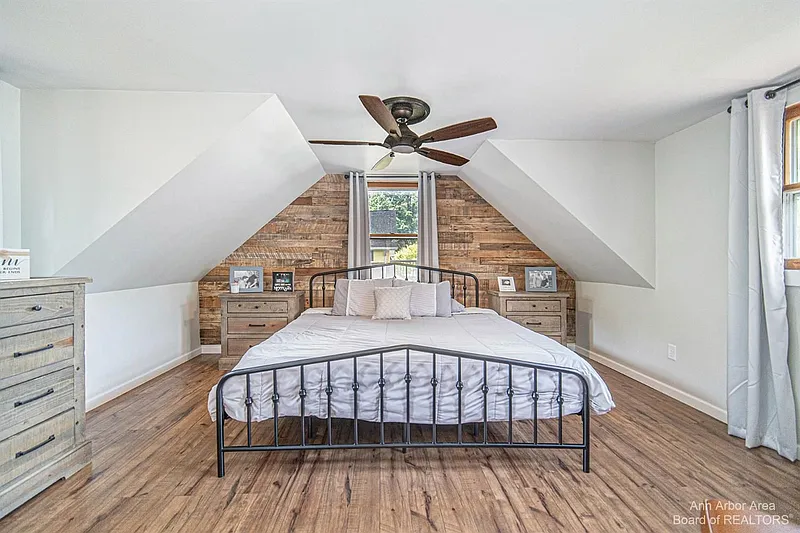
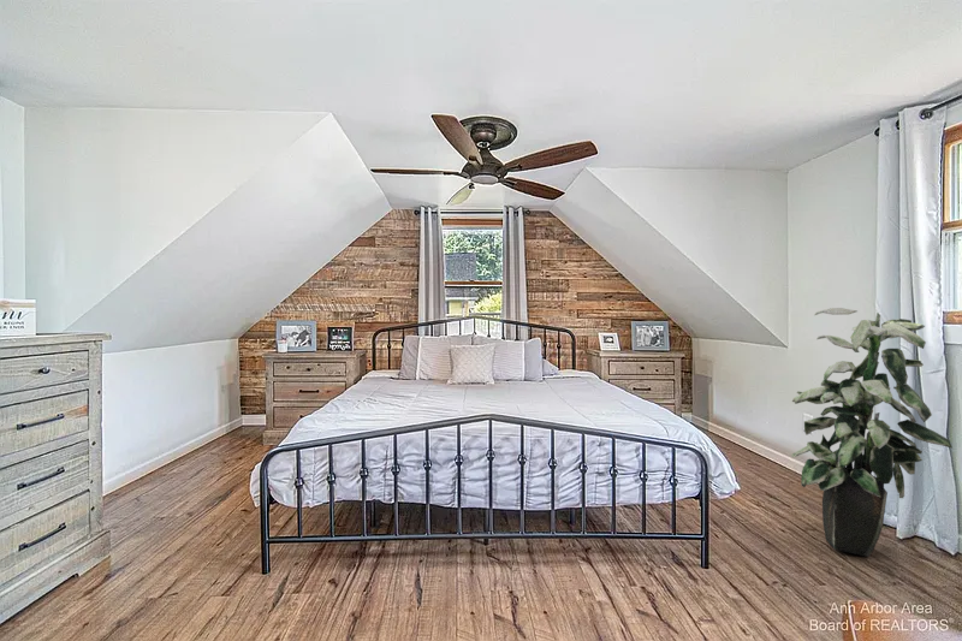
+ indoor plant (855, 427)
